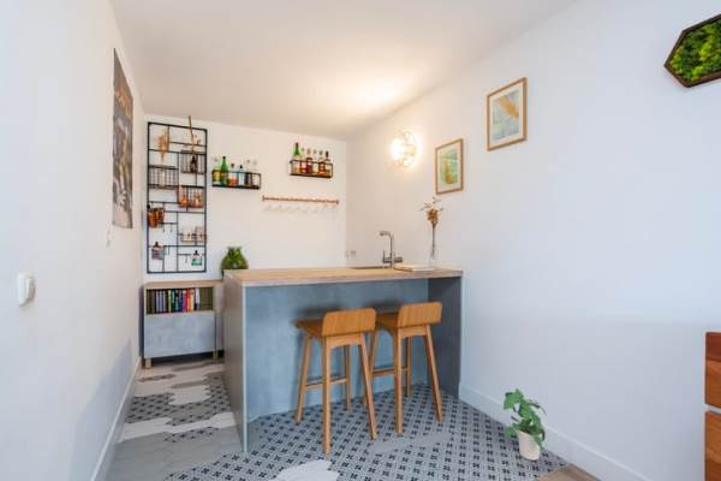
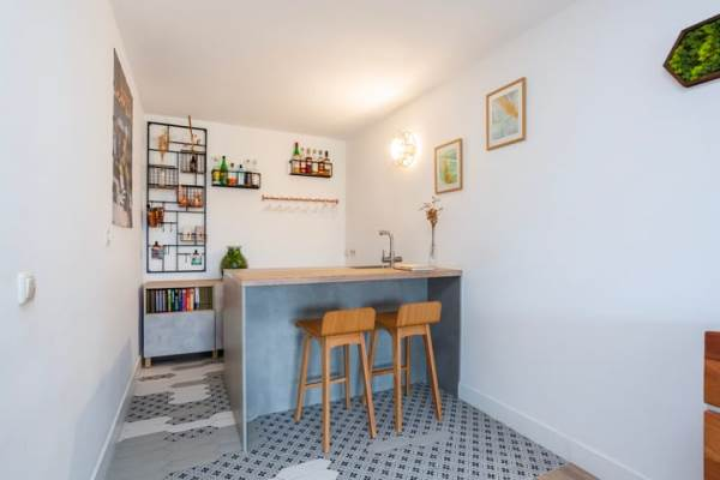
- potted plant (524, 424)
